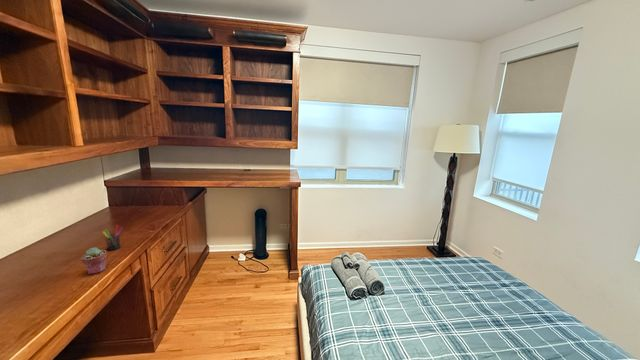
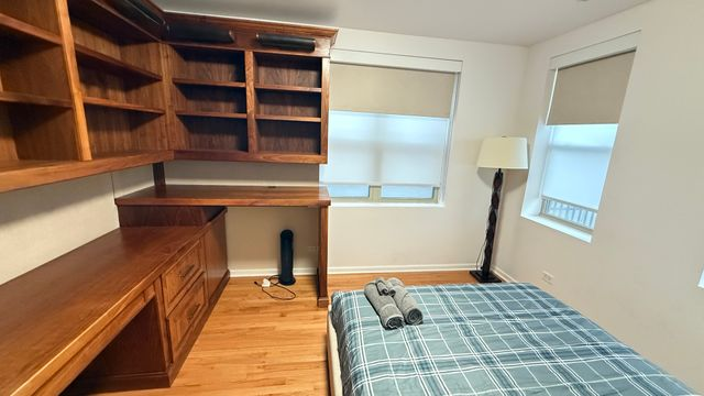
- potted succulent (94, 259)
- pen holder (112, 237)
